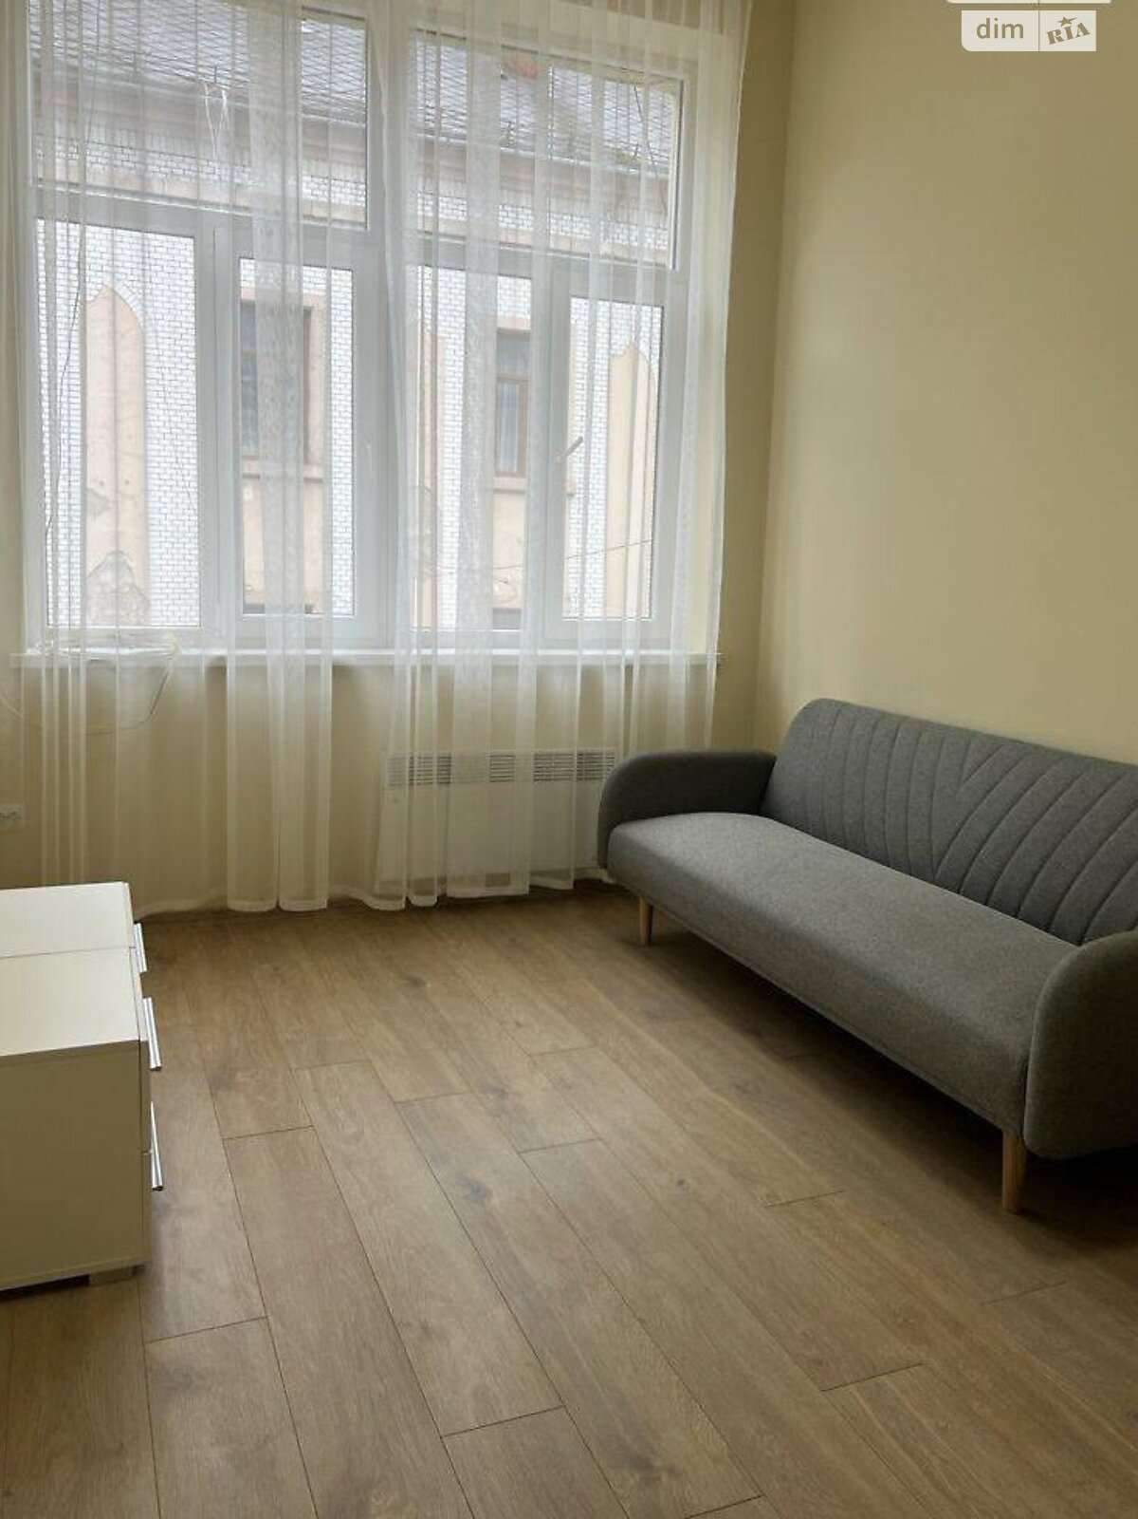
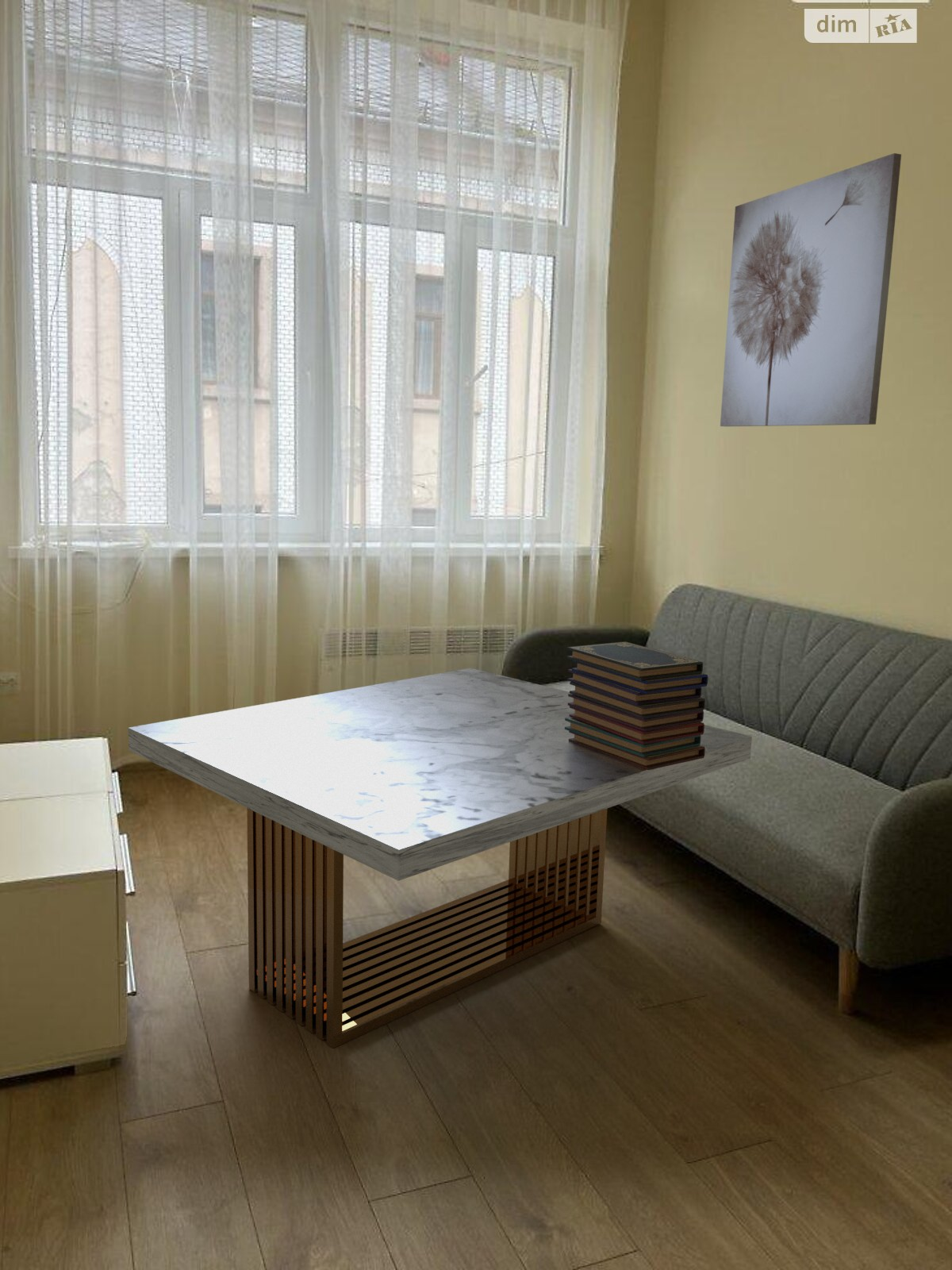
+ book stack (632, 701)
+ wall art (800, 306)
+ coffee table (442, 845)
